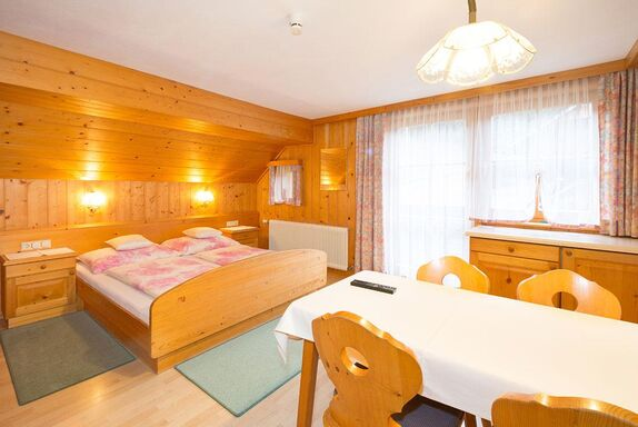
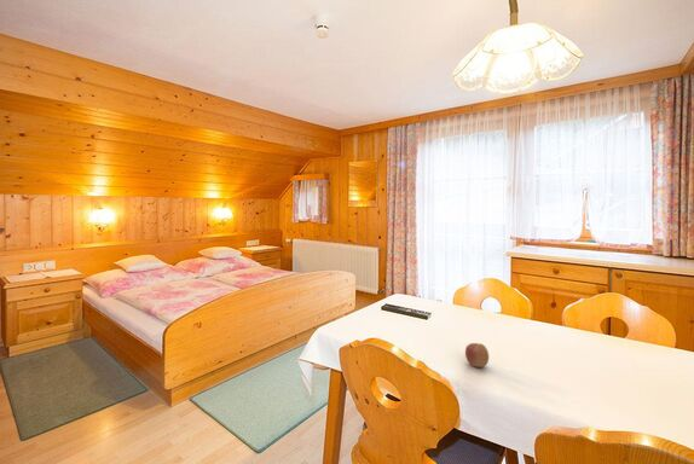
+ apple (476, 354)
